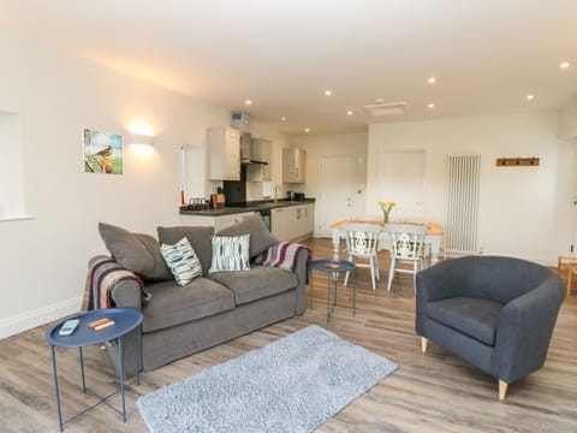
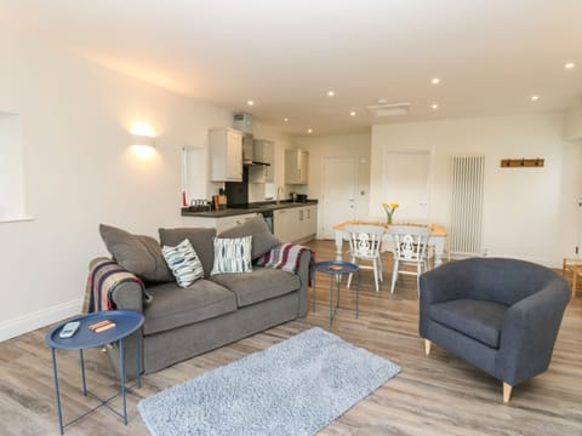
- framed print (103, 153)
